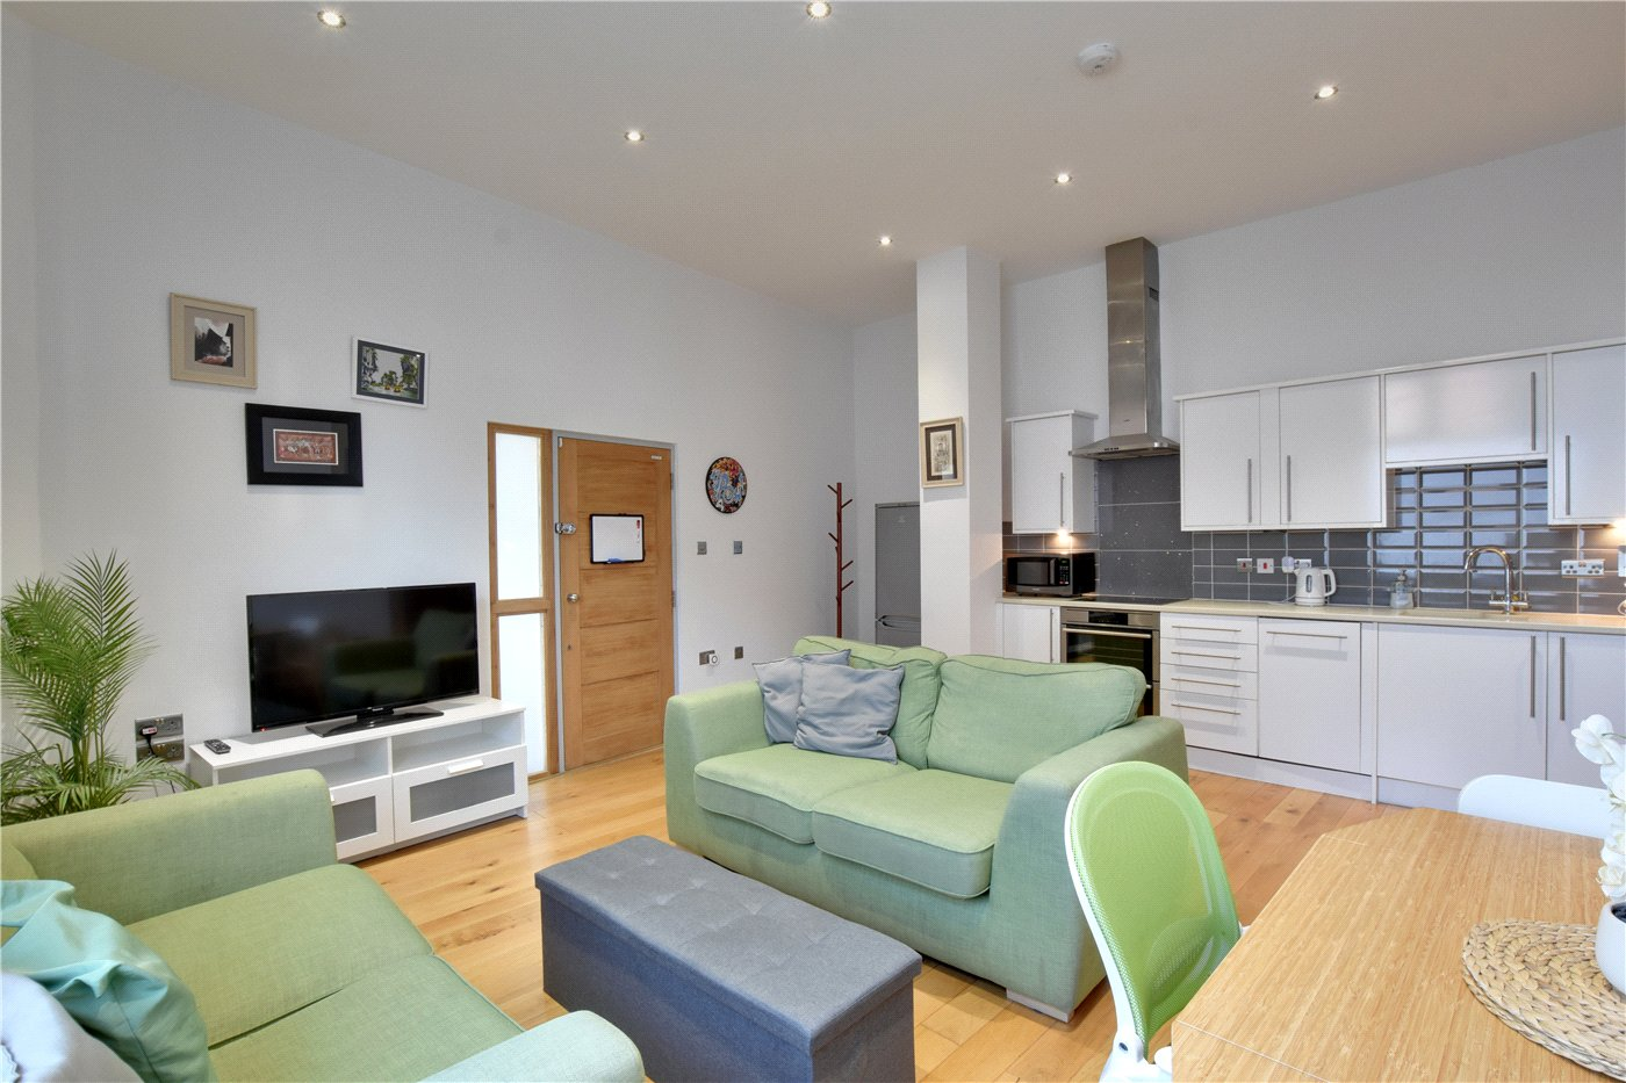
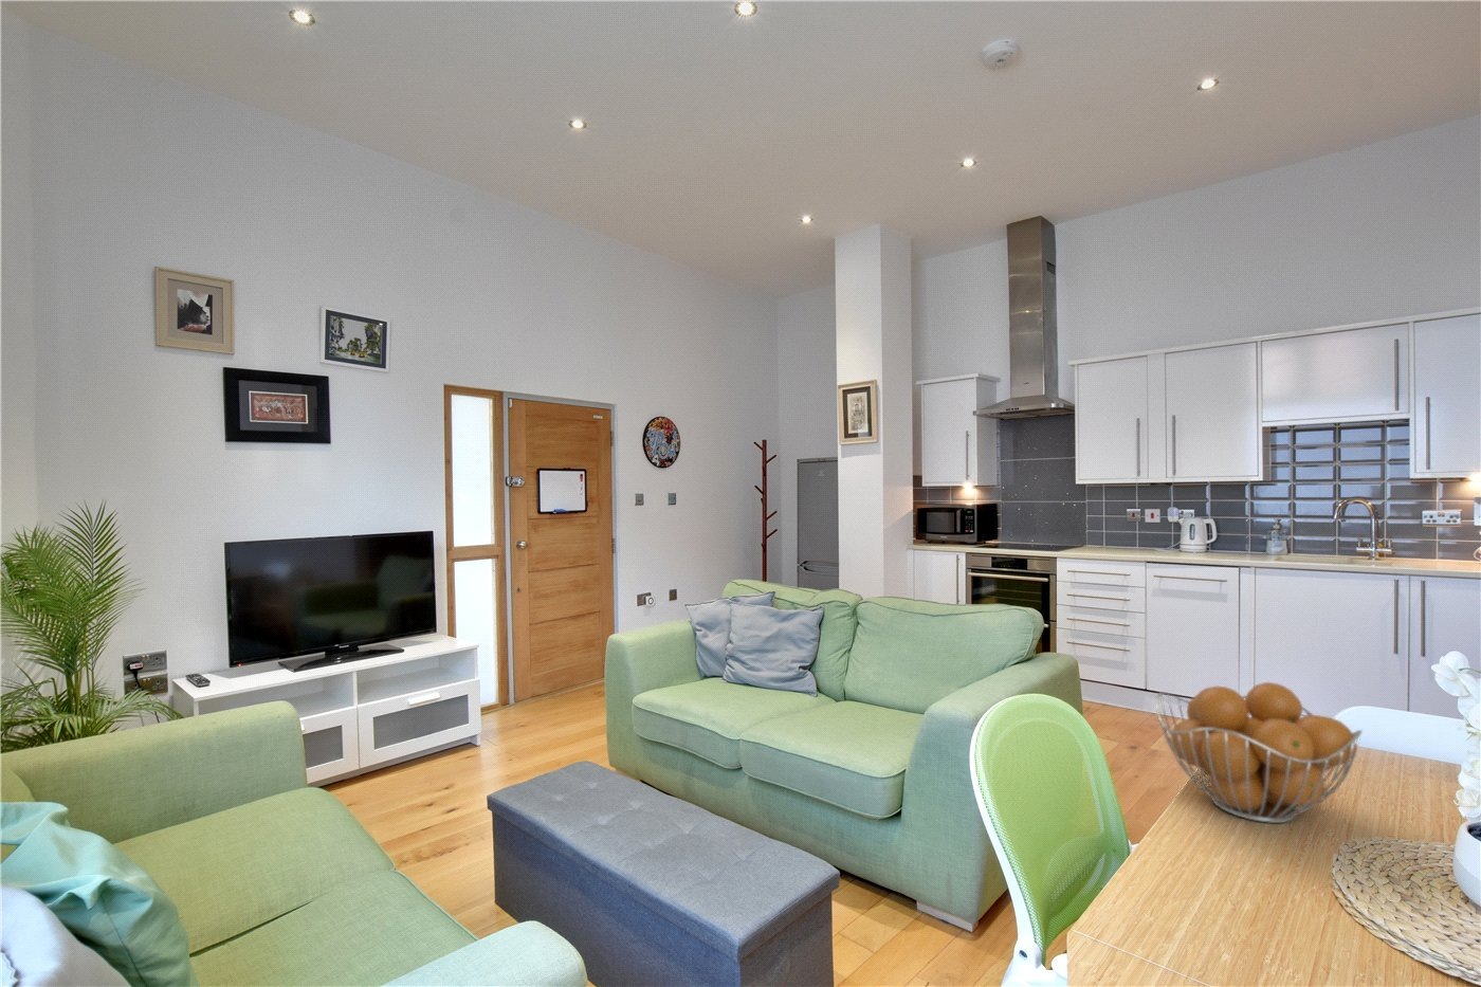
+ fruit basket (1251, 747)
